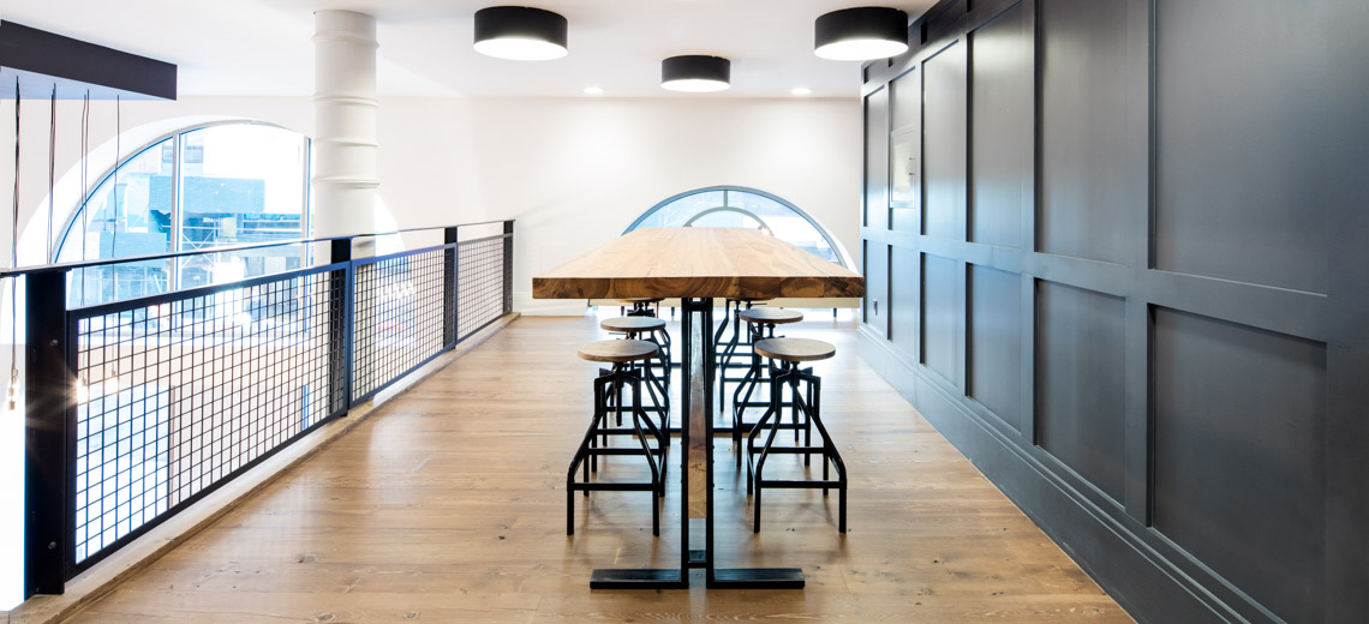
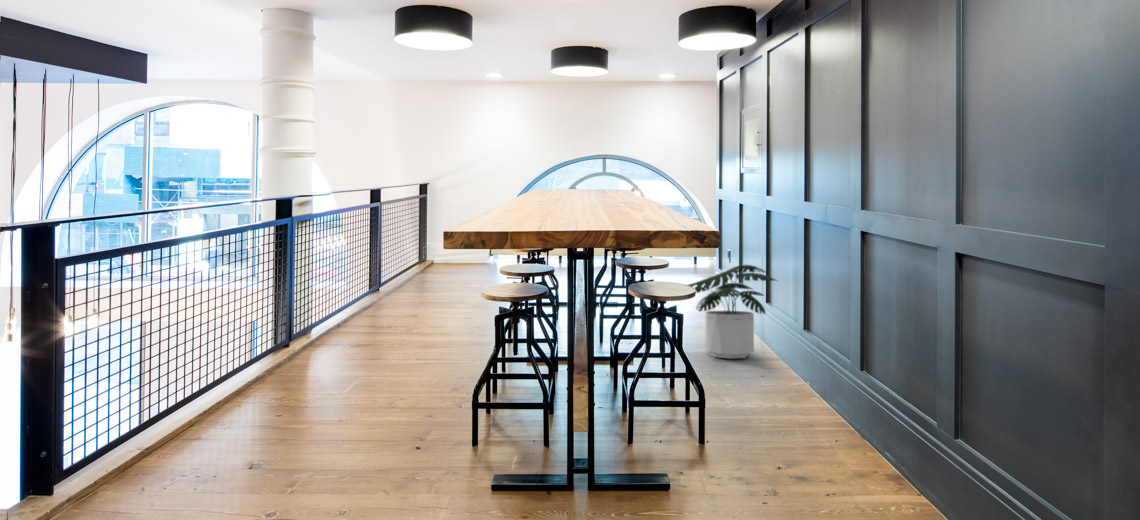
+ potted plant (727, 310)
